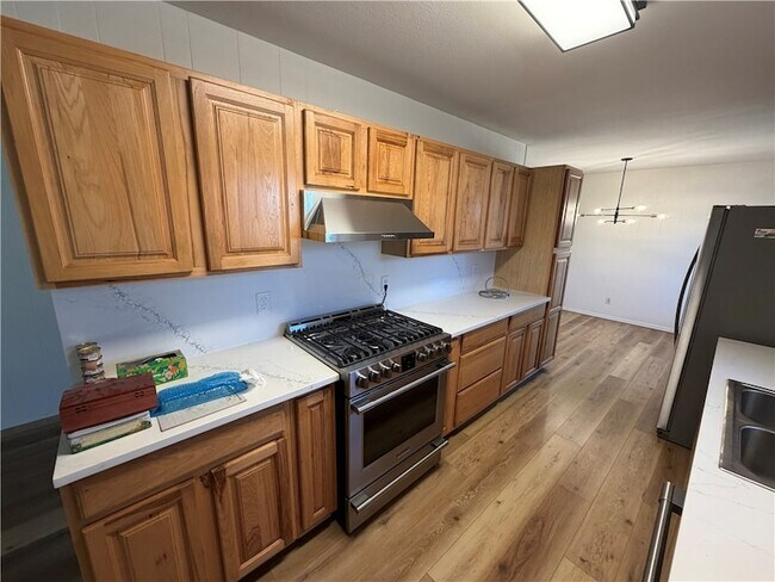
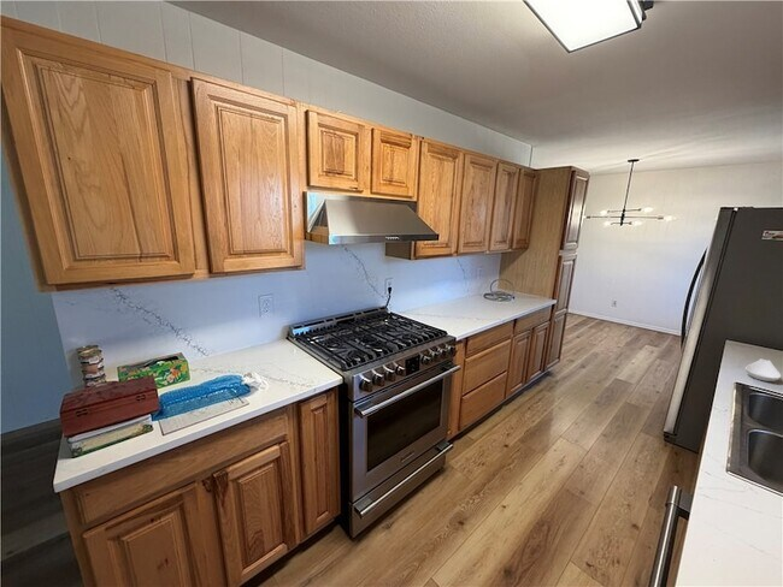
+ spoon rest (763, 368)
